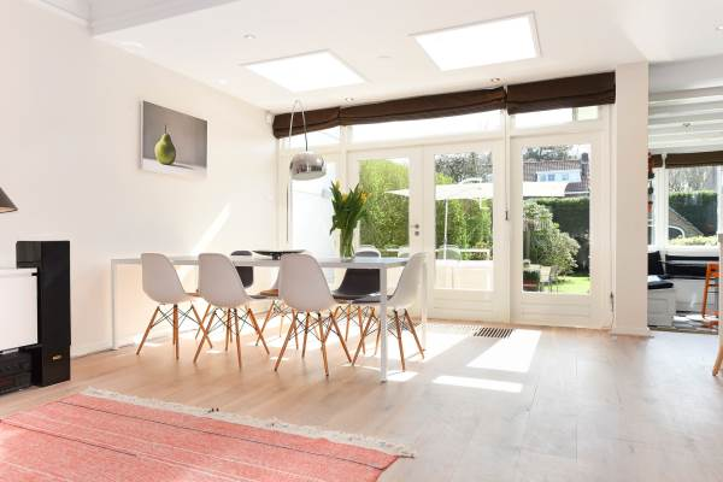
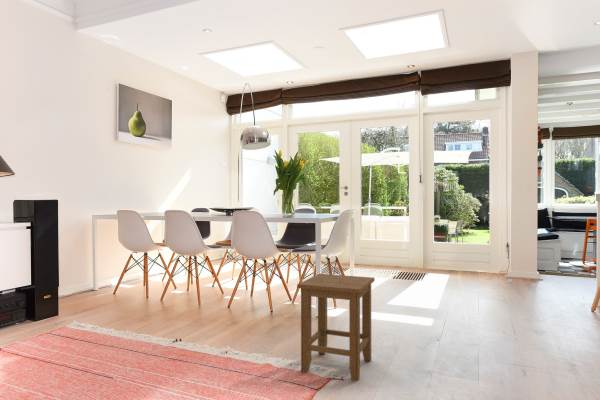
+ stool (336, 330)
